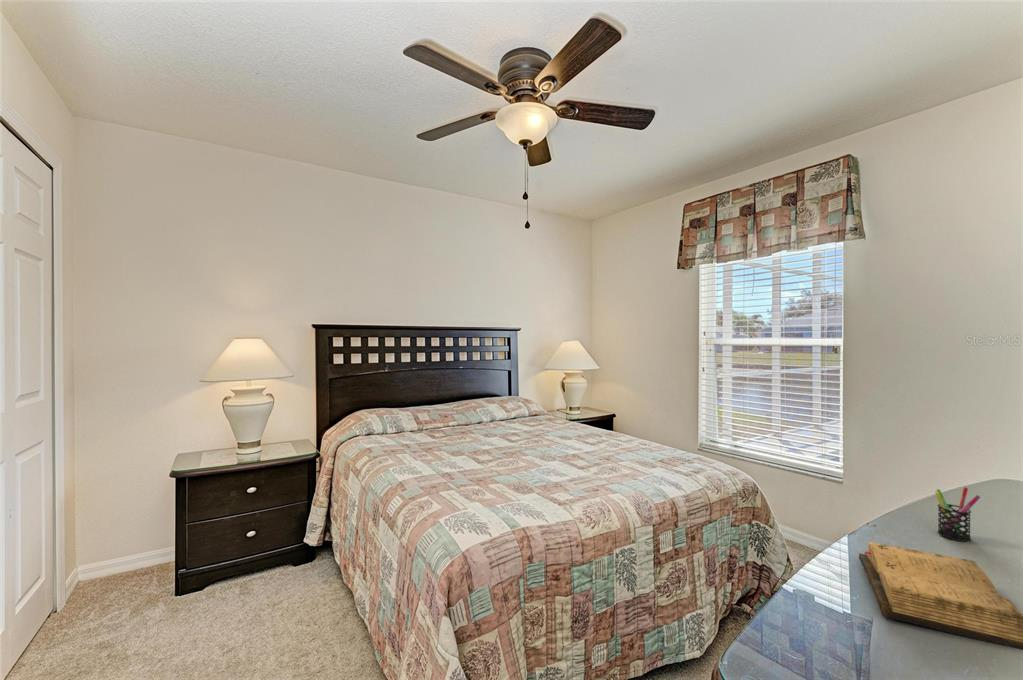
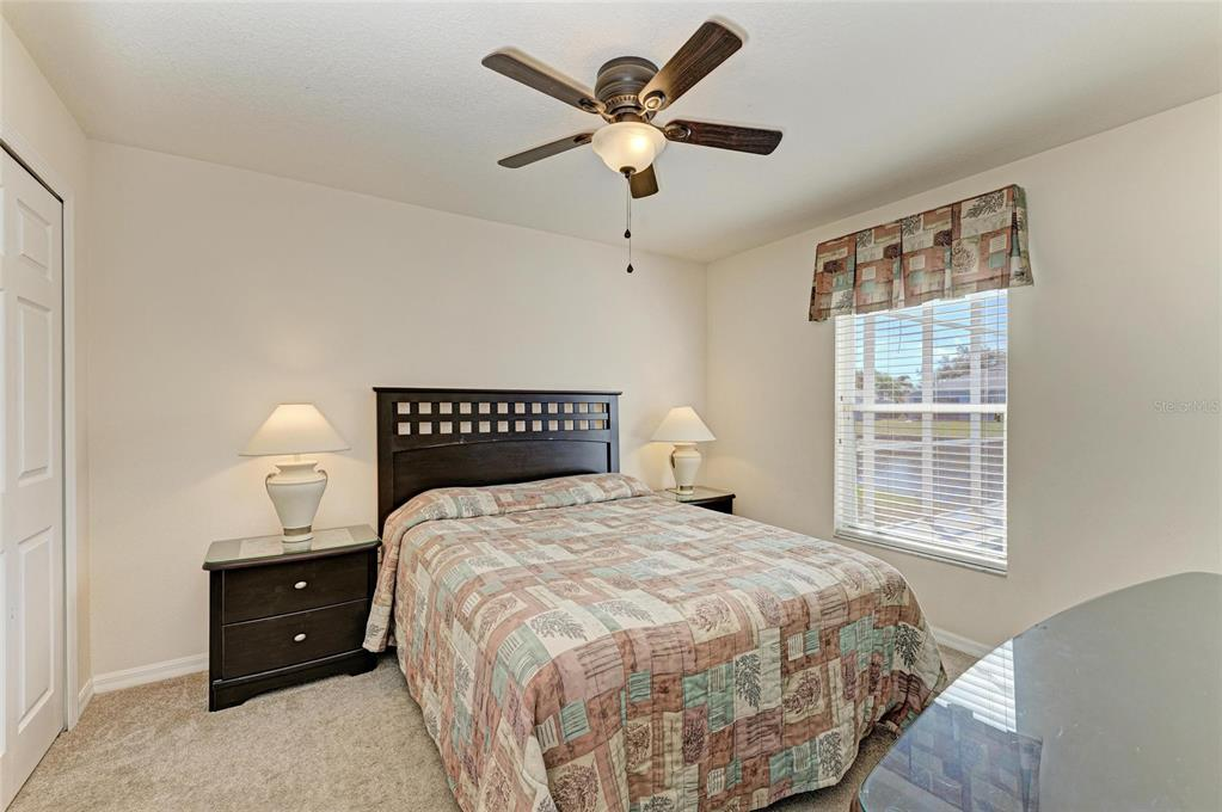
- diary (938, 586)
- pen holder (952, 510)
